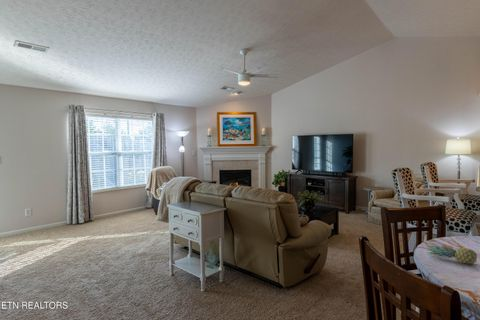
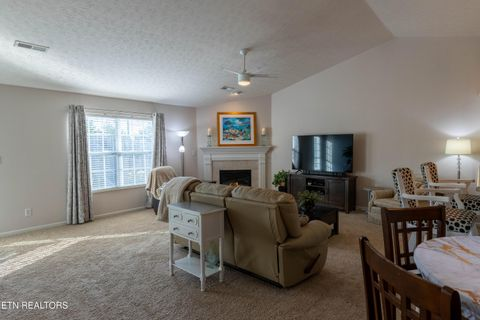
- fruit (449, 252)
